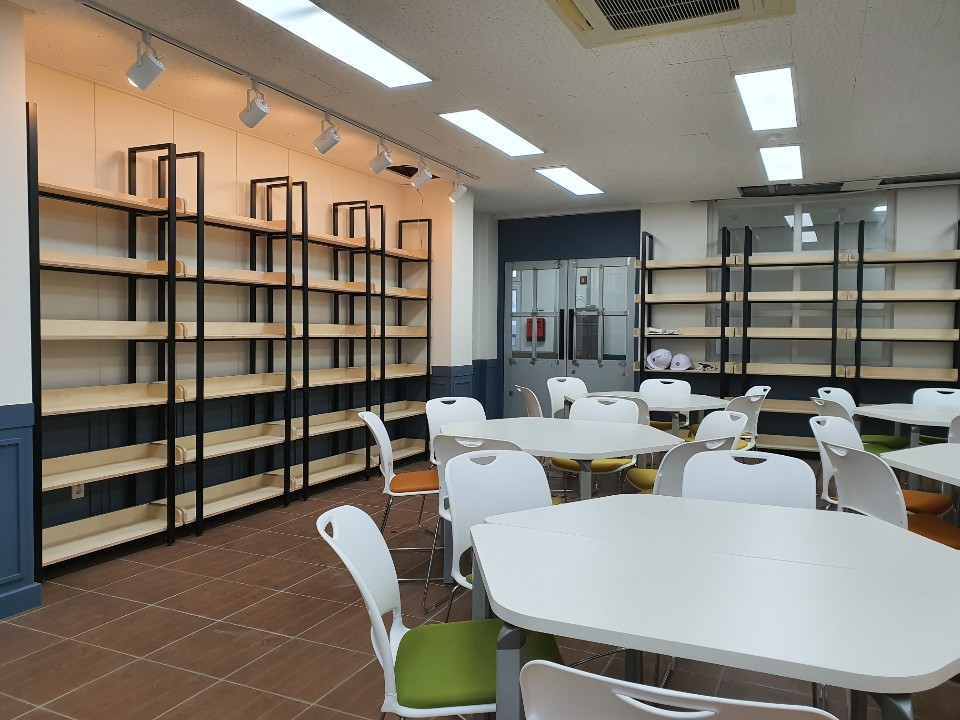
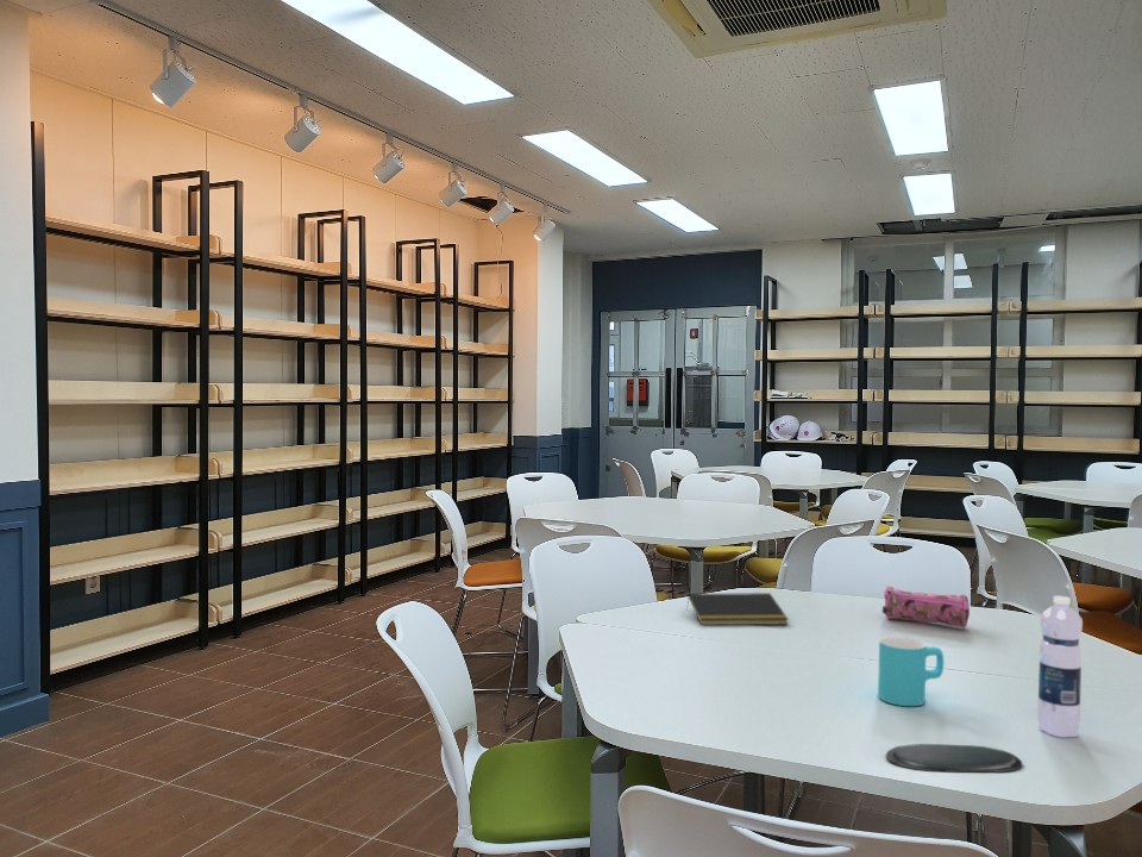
+ notepad (736, 608)
+ cup (911, 671)
+ pencil case (925, 606)
+ water bottle (1060, 664)
+ oval tray (953, 757)
